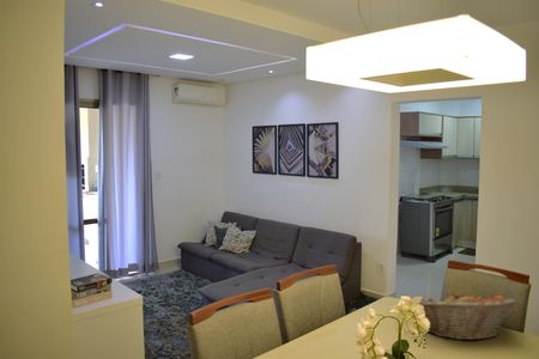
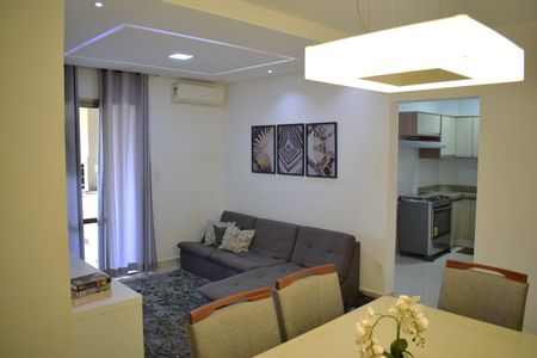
- fruit basket (460, 310)
